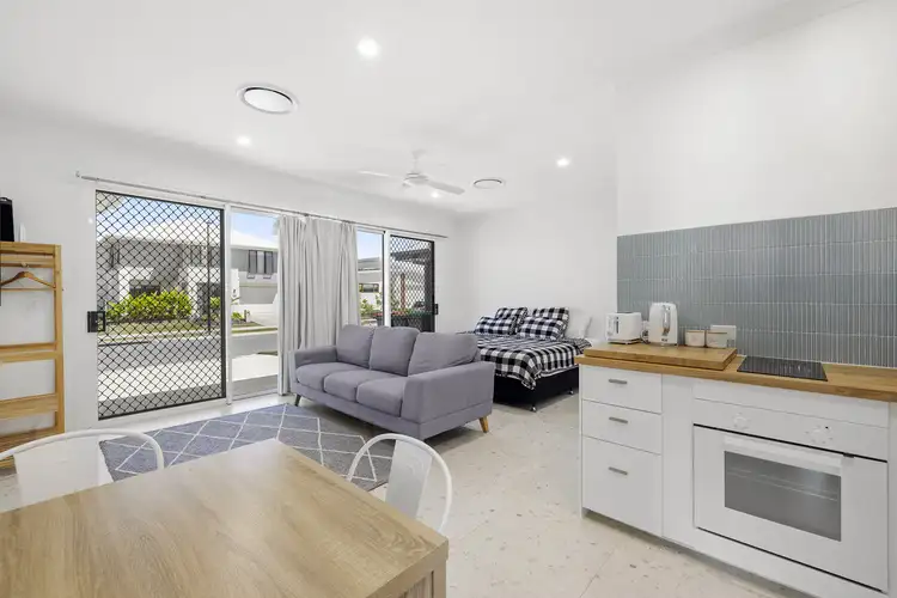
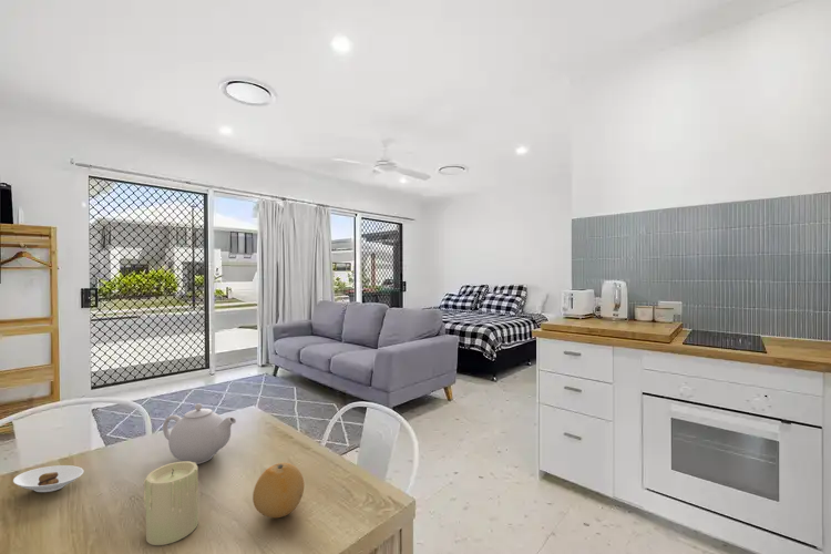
+ teapot (198, 431)
+ candle (173, 499)
+ fruit (279, 489)
+ saucer (49, 480)
